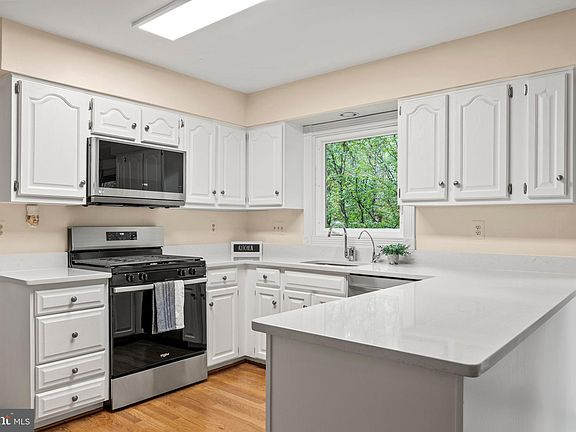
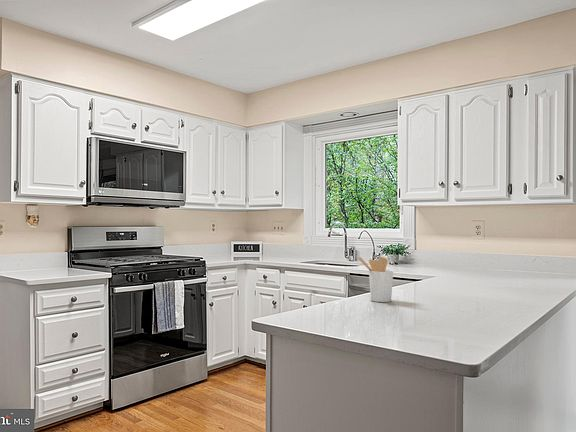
+ utensil holder (374, 278)
